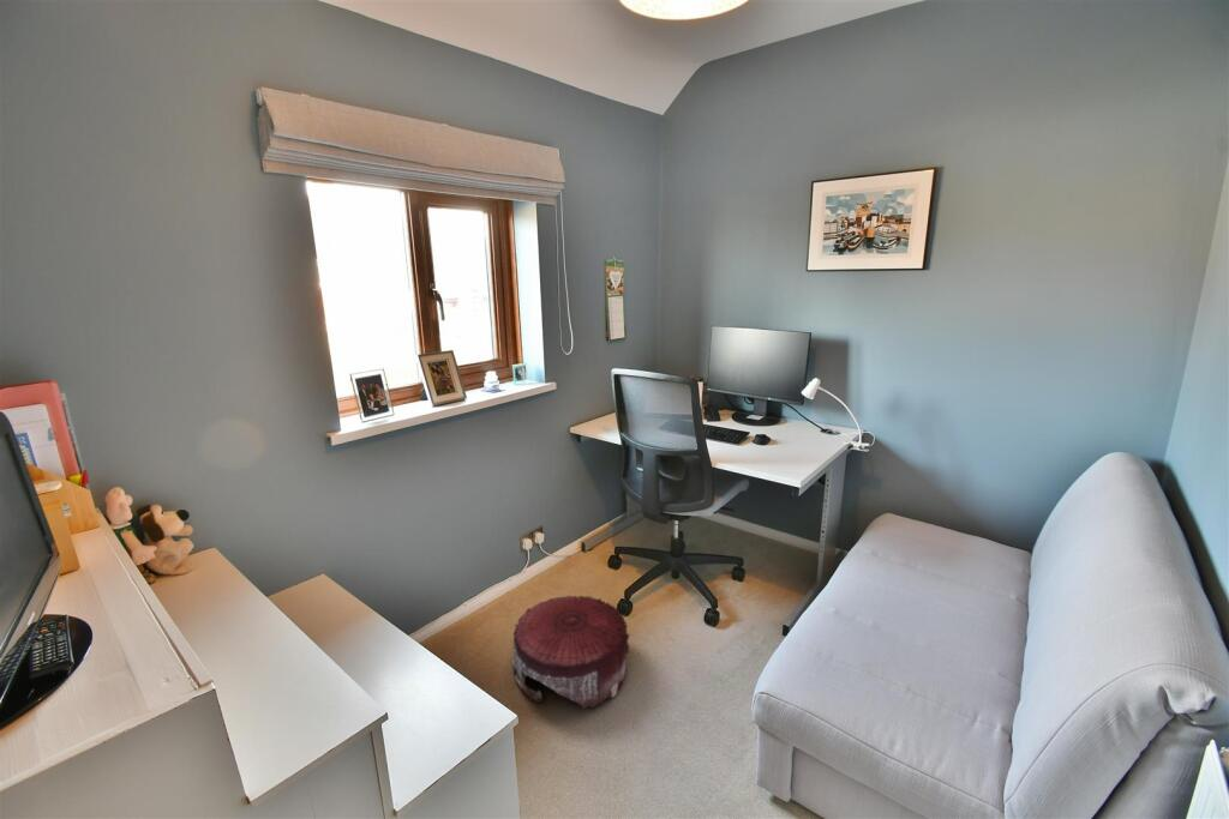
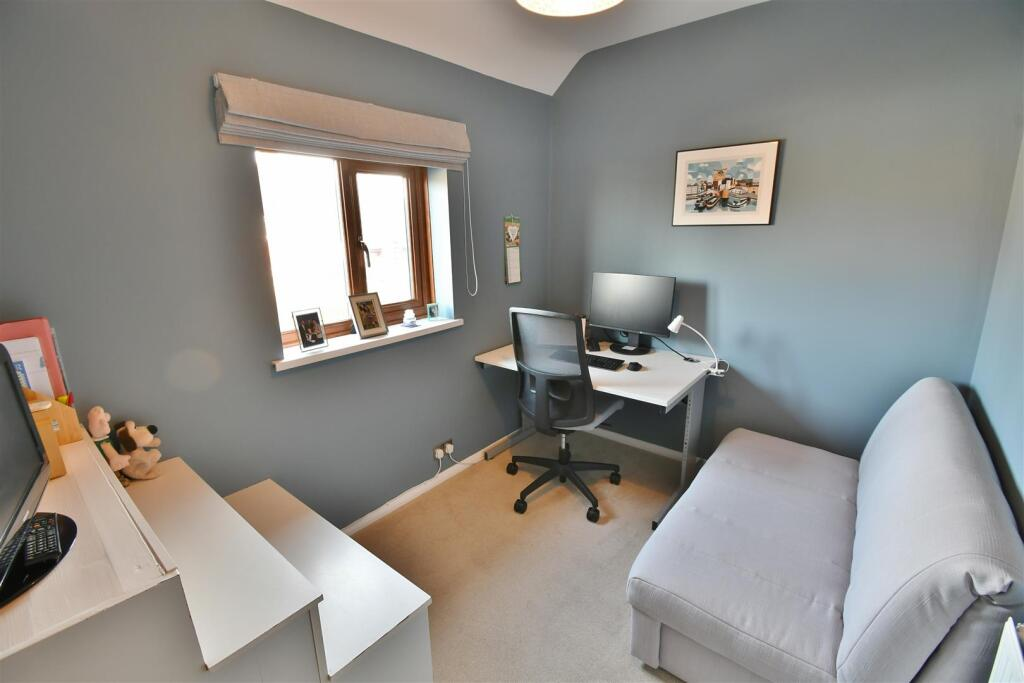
- pouf (569, 645)
